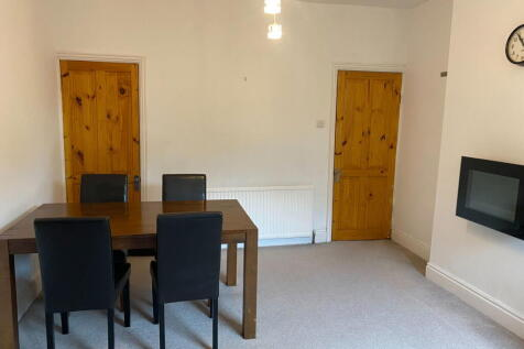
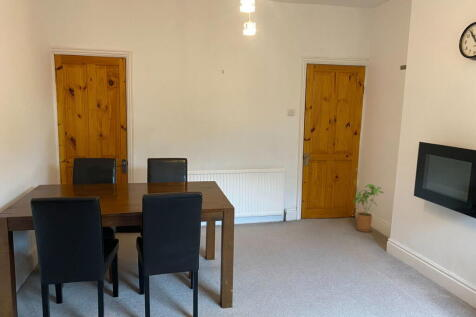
+ house plant (365, 207)
